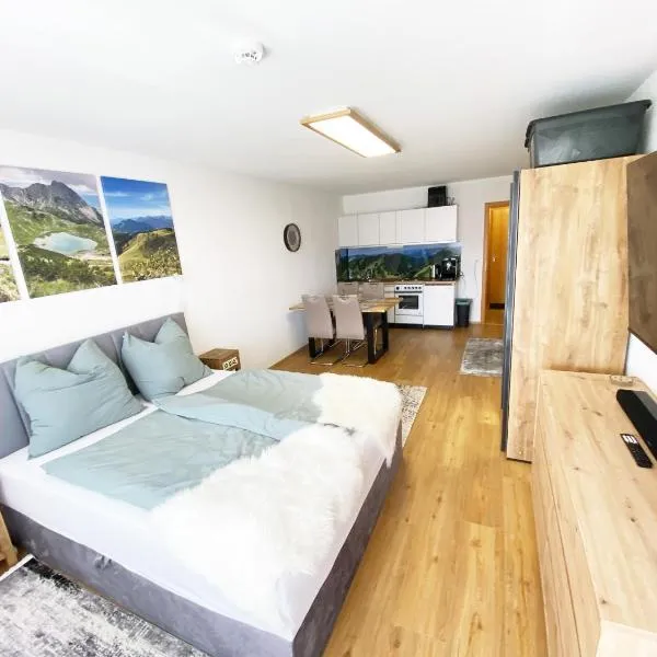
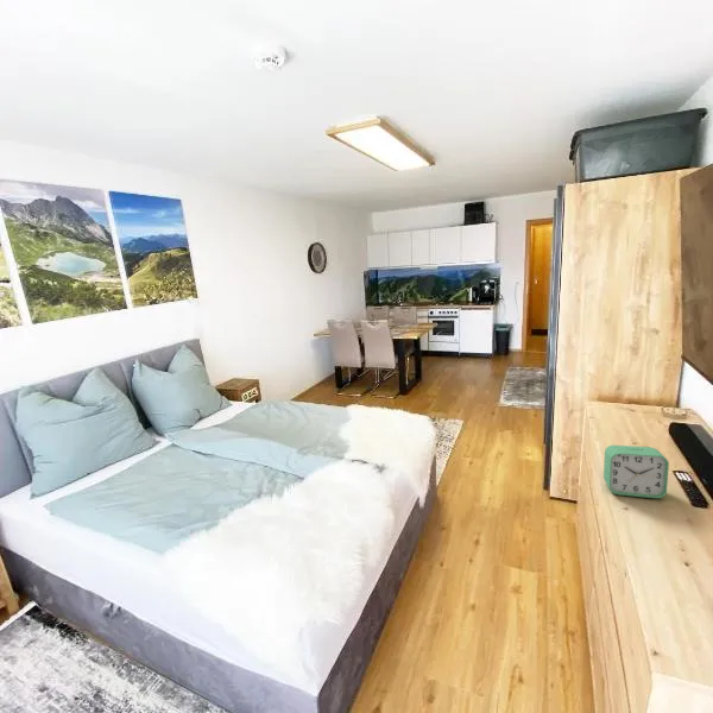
+ alarm clock (633, 469)
